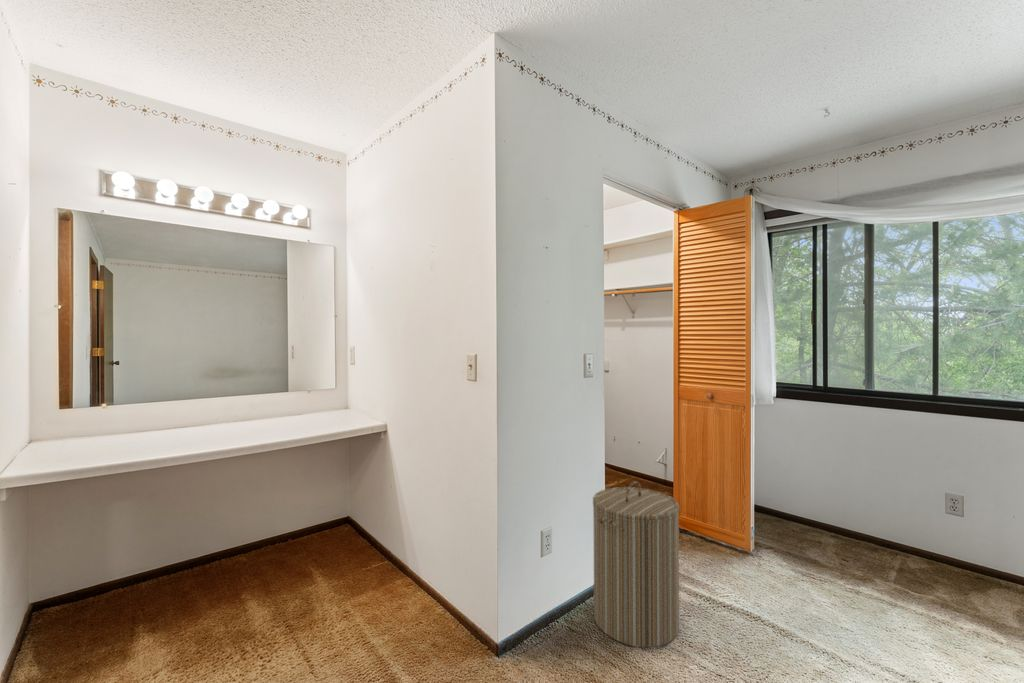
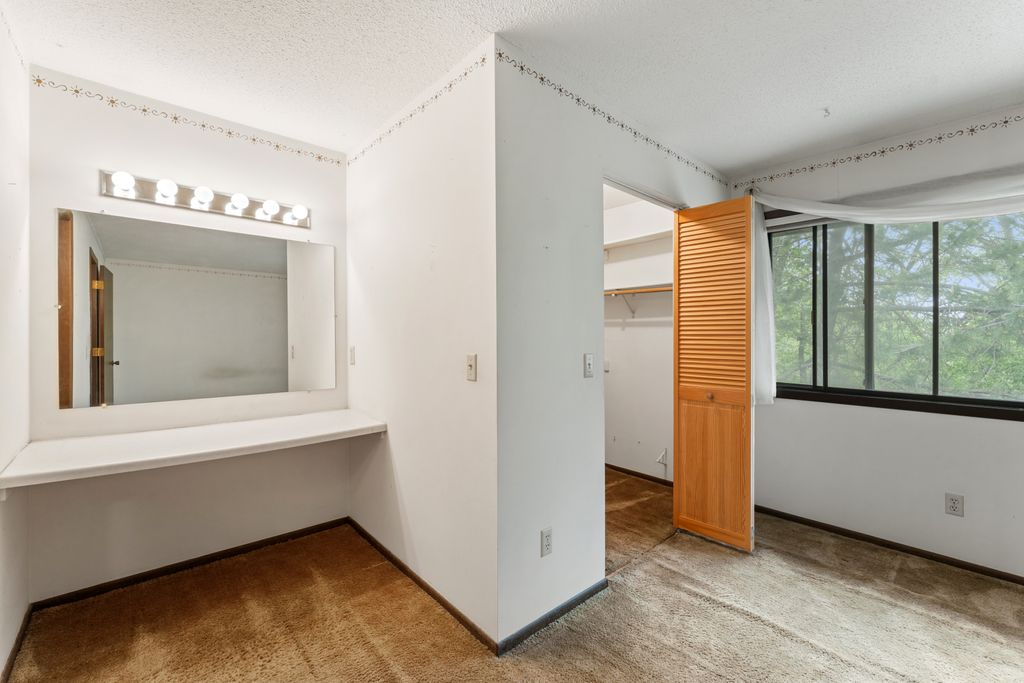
- laundry hamper (635, 550)
